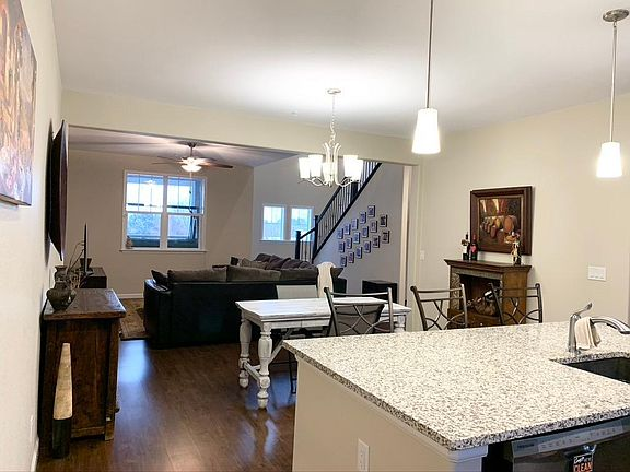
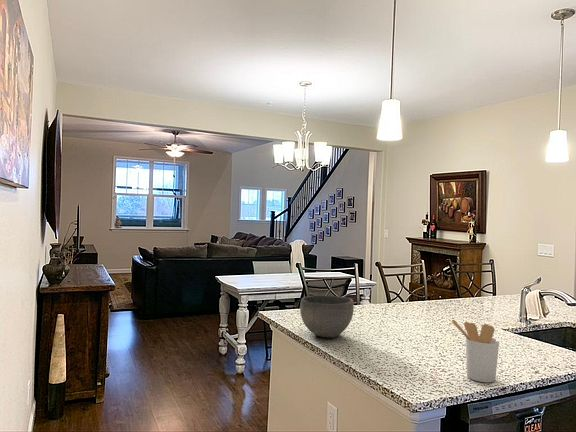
+ bowl (326, 316)
+ utensil holder (473, 348)
